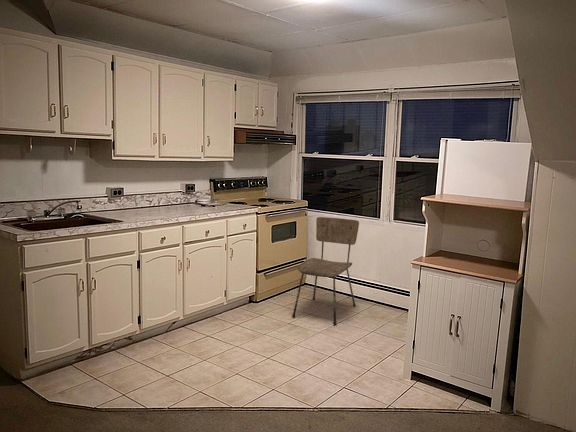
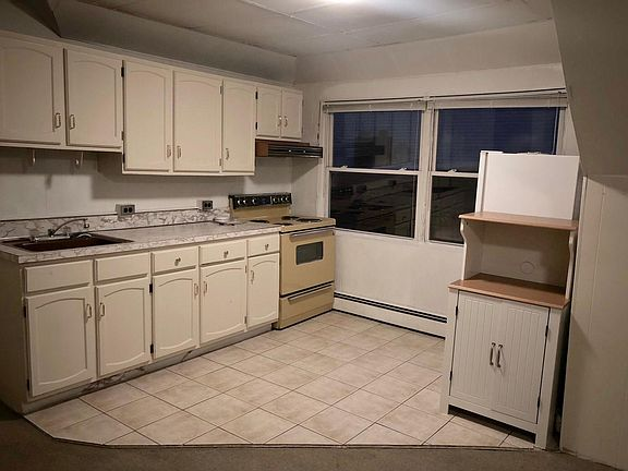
- dining chair (326, 267)
